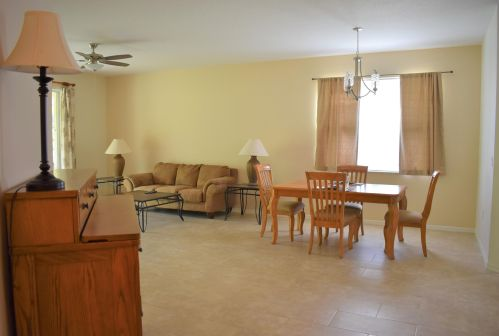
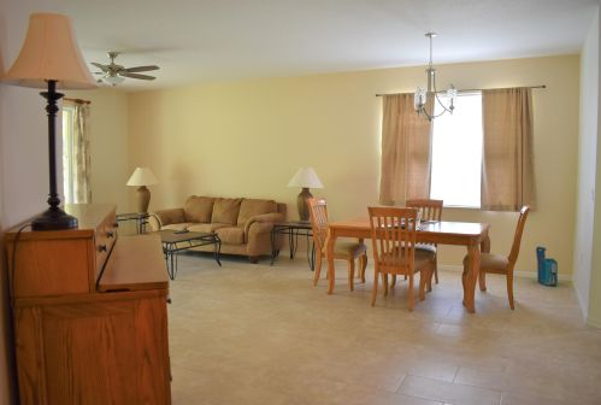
+ cardboard box (546, 265)
